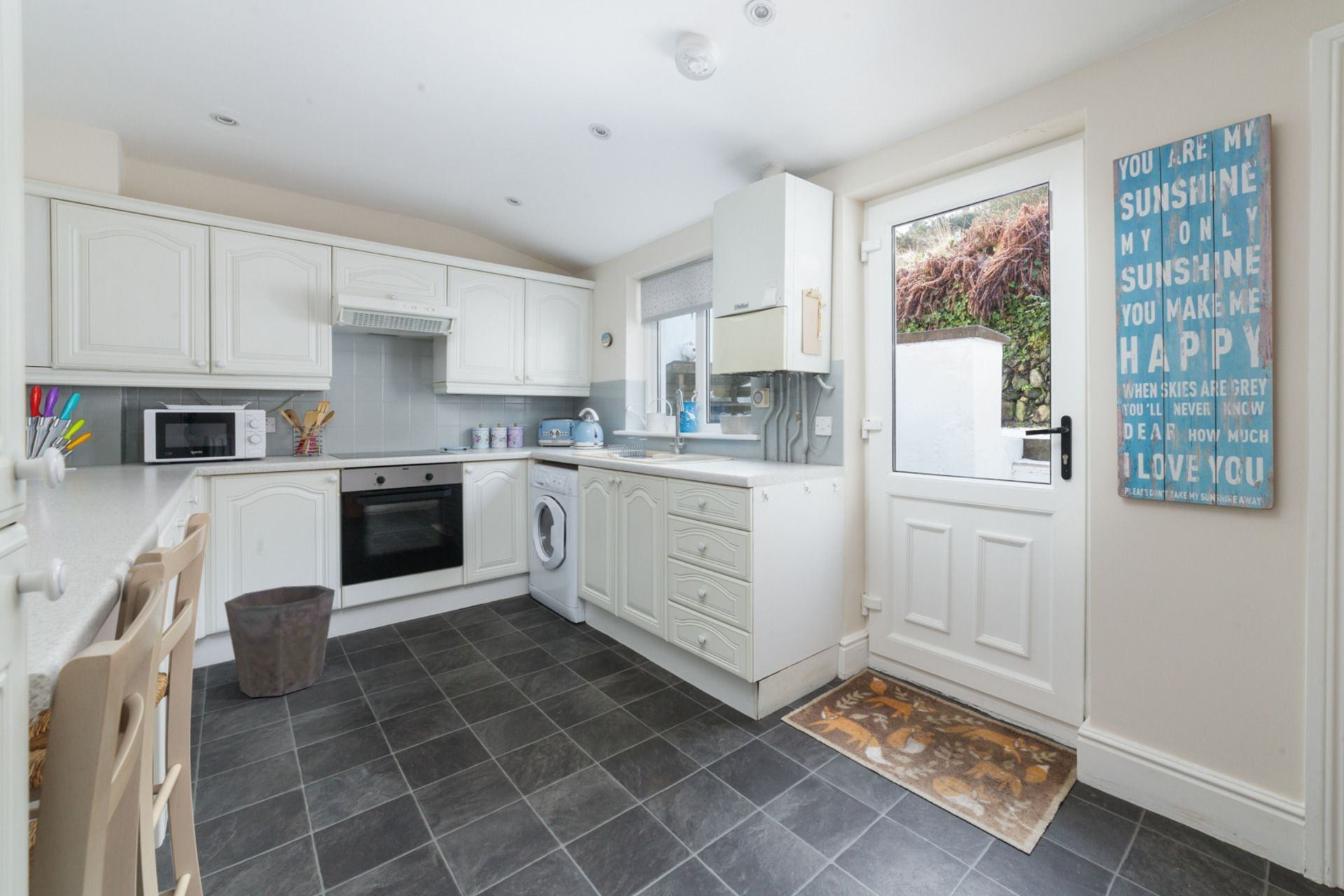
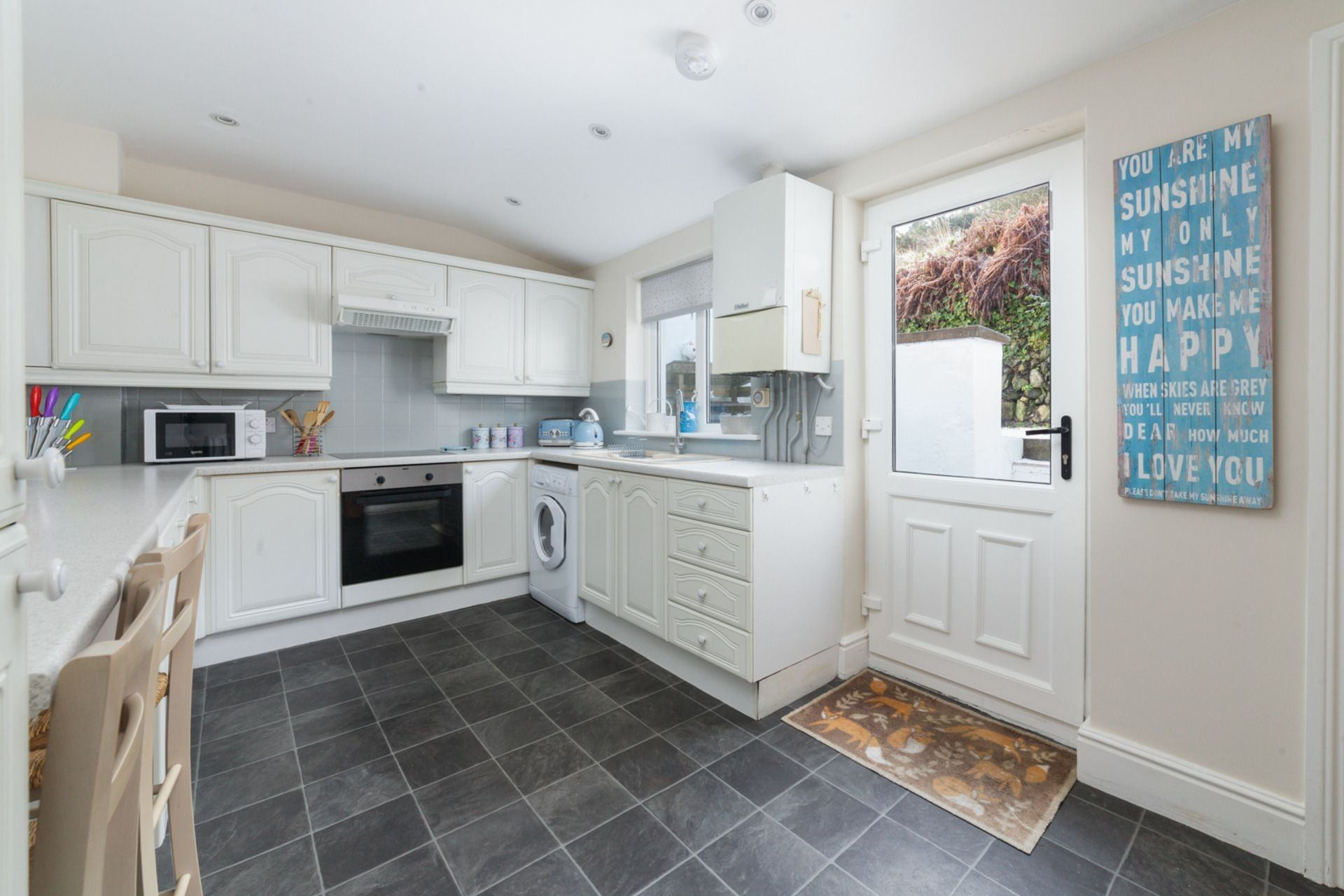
- waste bin (282, 639)
